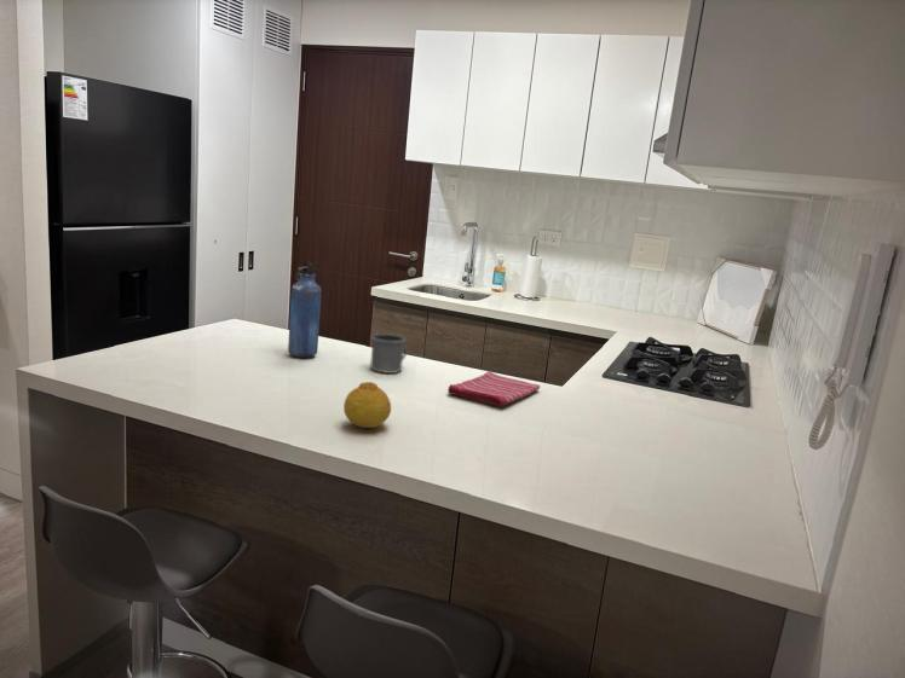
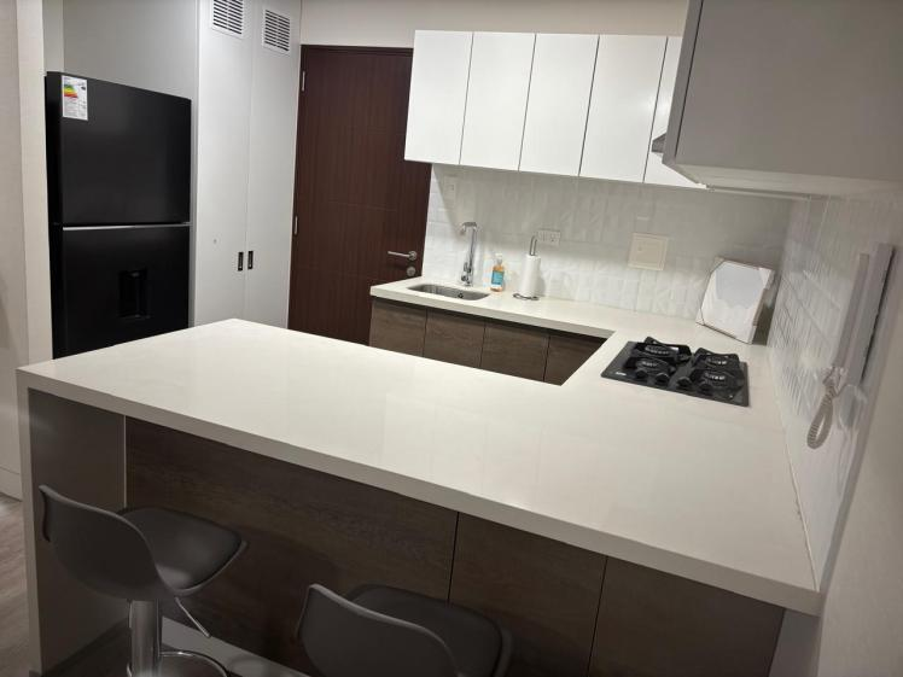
- dish towel (495, 387)
- water bottle (304, 308)
- fruit (368, 404)
- mug (390, 353)
